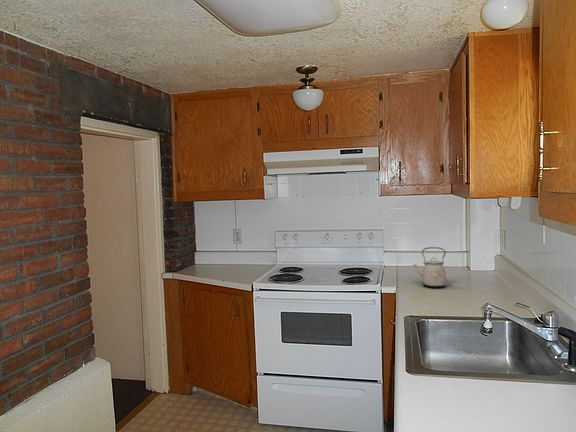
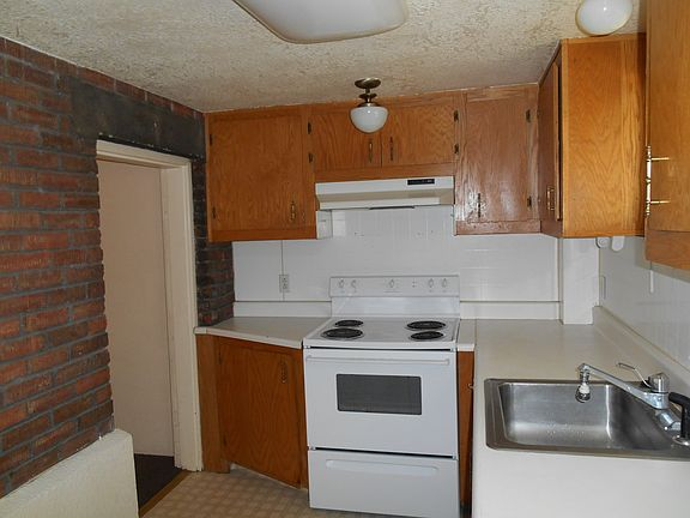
- kettle (429, 266)
